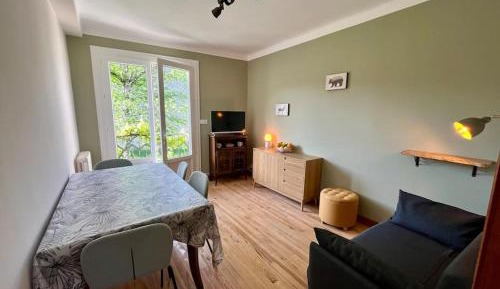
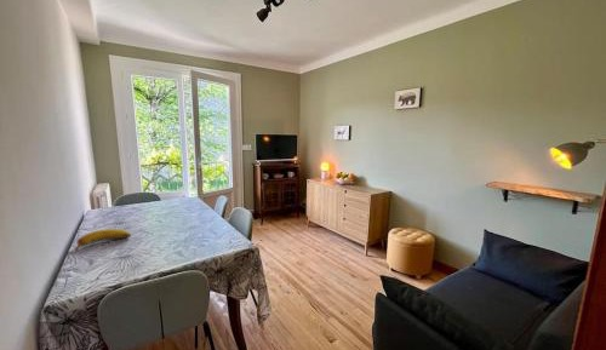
+ fruit (102, 237)
